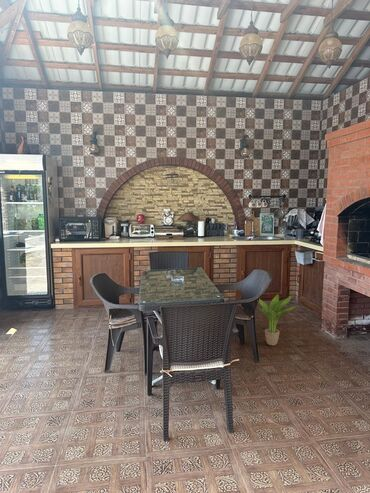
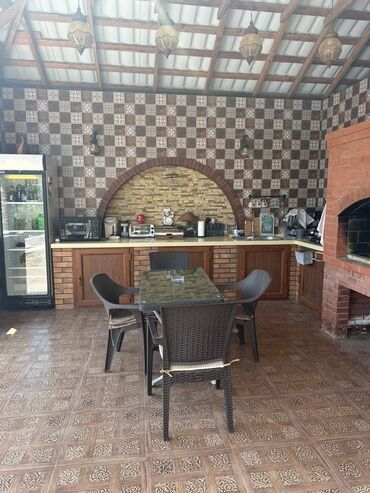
- potted plant (275, 317)
